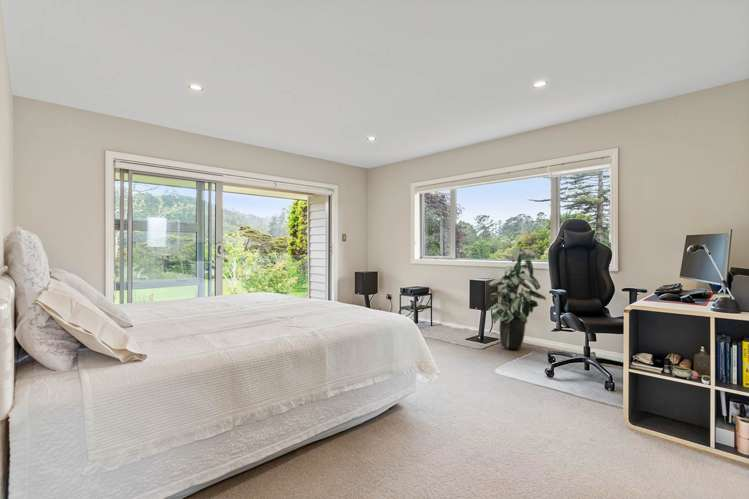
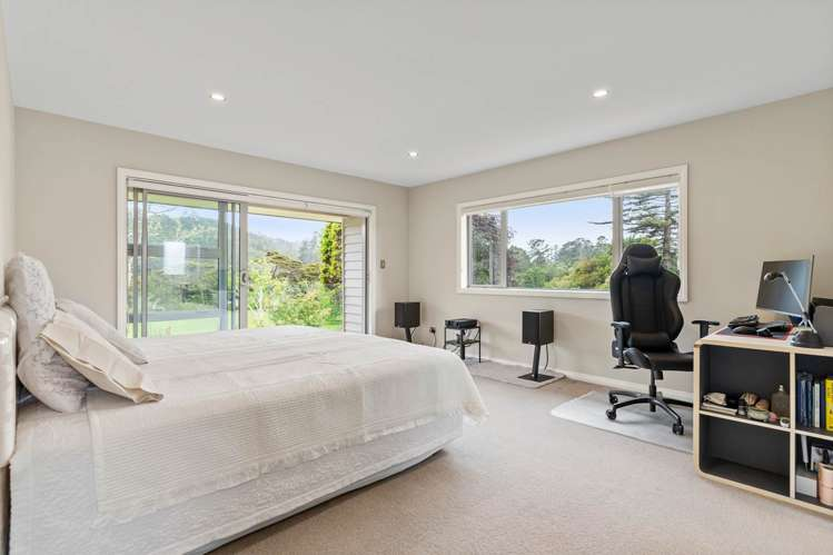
- indoor plant (512, 294)
